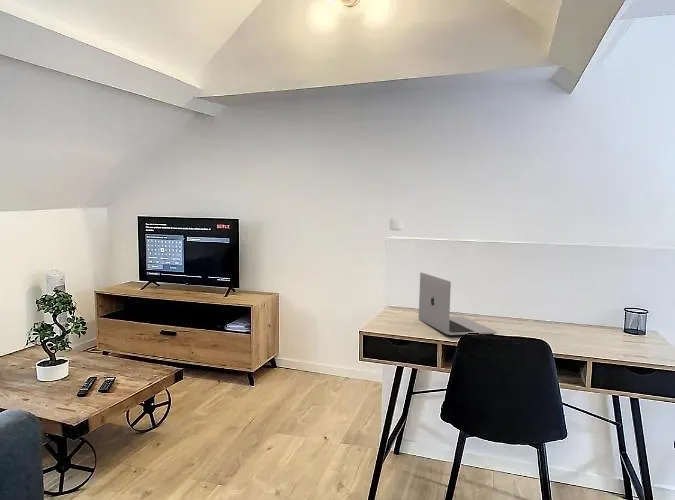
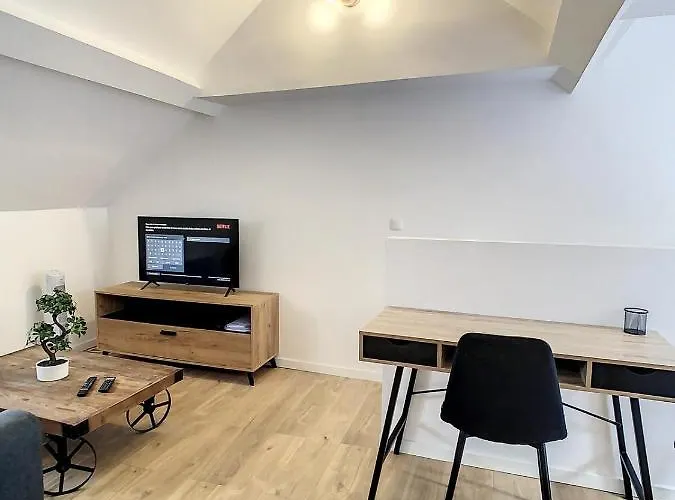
- laptop (449, 301)
